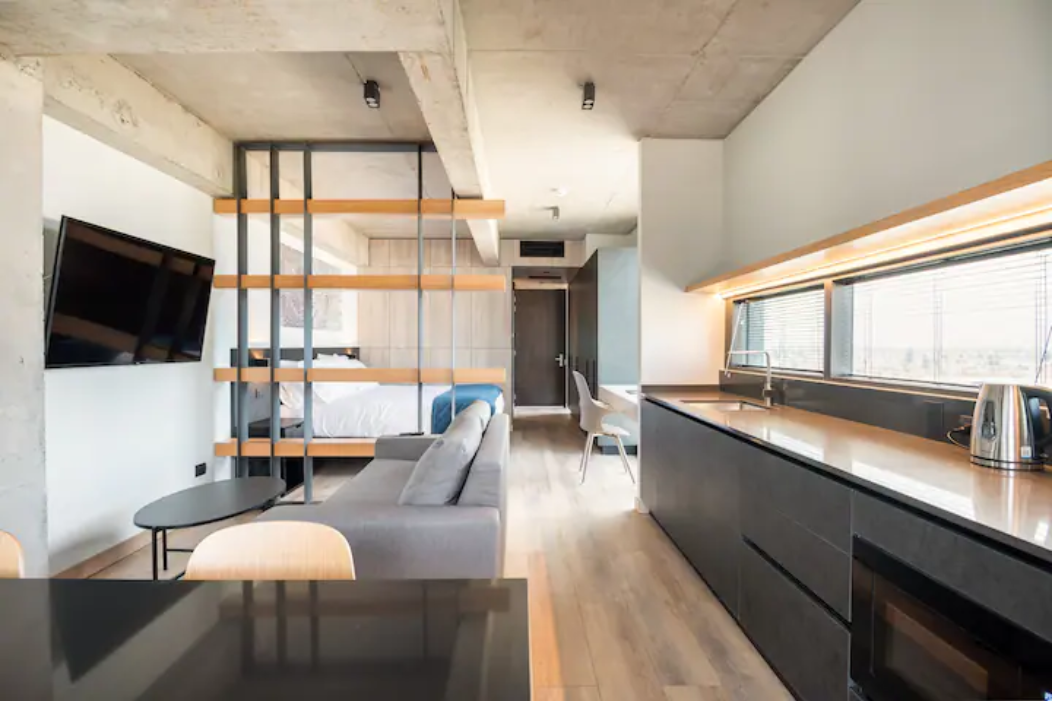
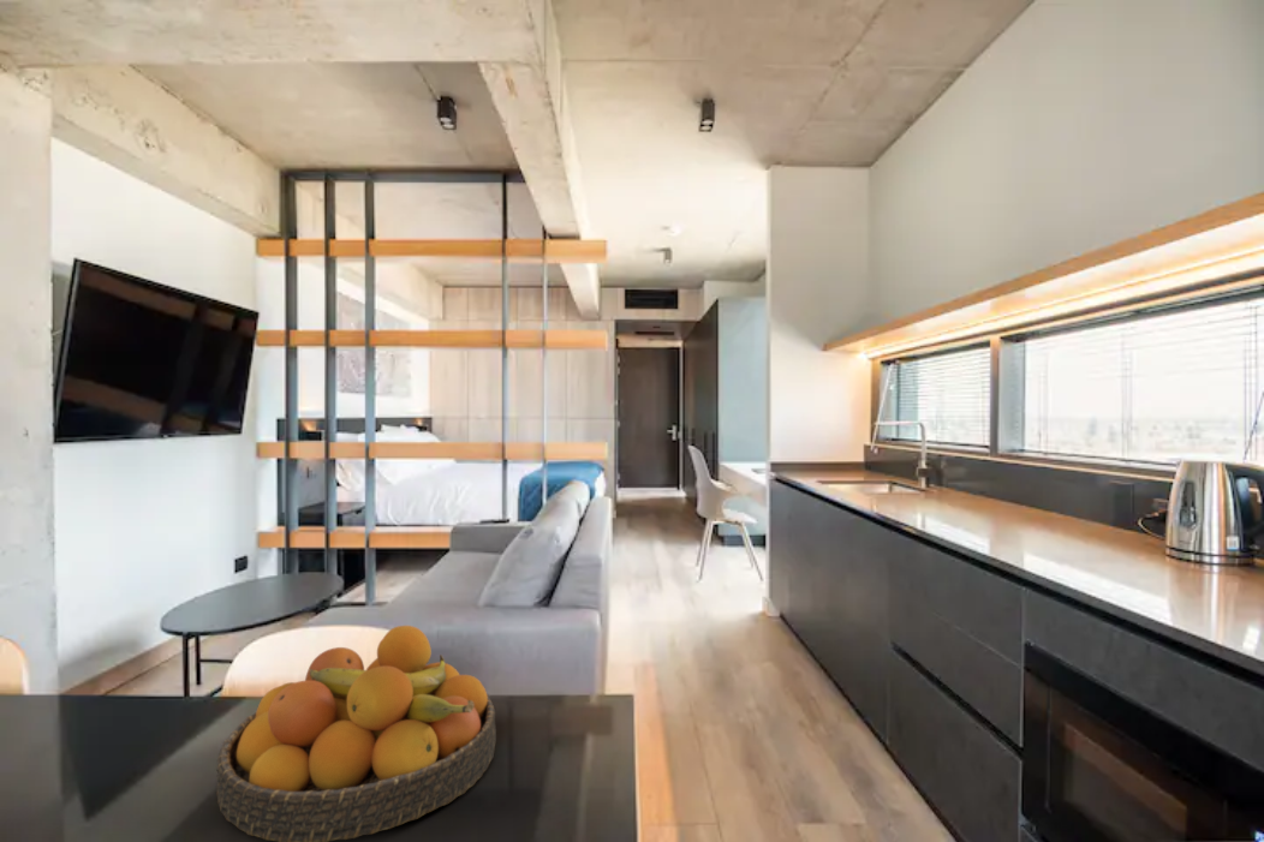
+ fruit bowl (366, 705)
